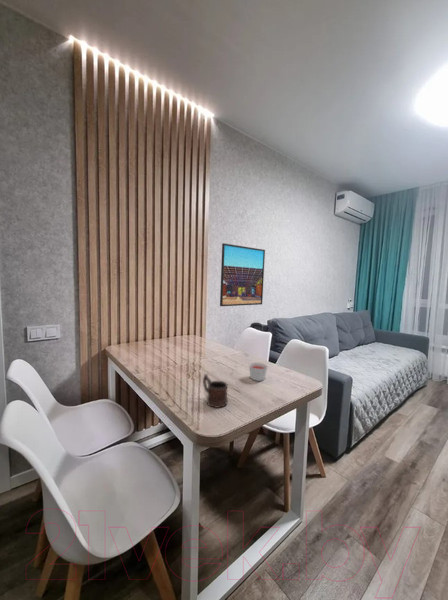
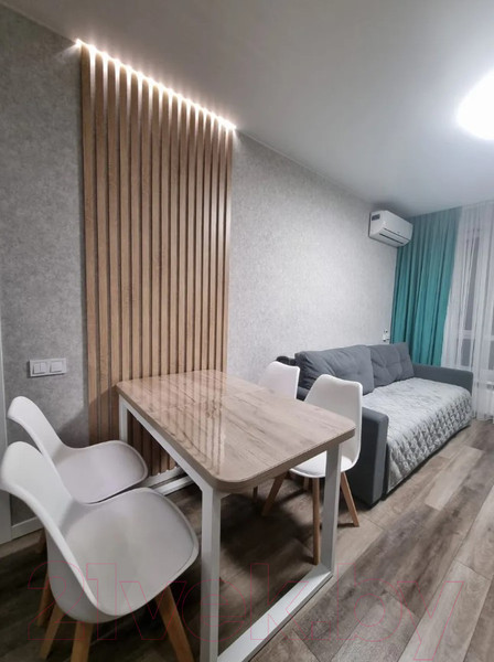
- candle (257, 371)
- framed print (243, 276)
- mug (213, 389)
